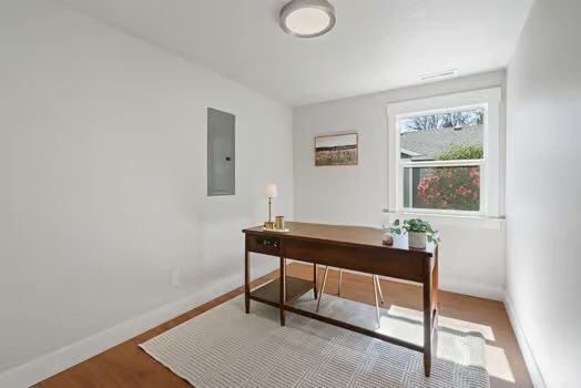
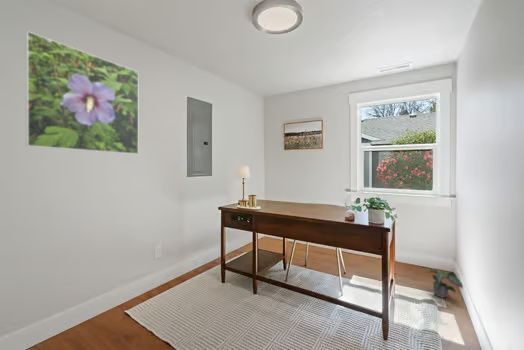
+ potted plant (443, 283)
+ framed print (91, 103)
